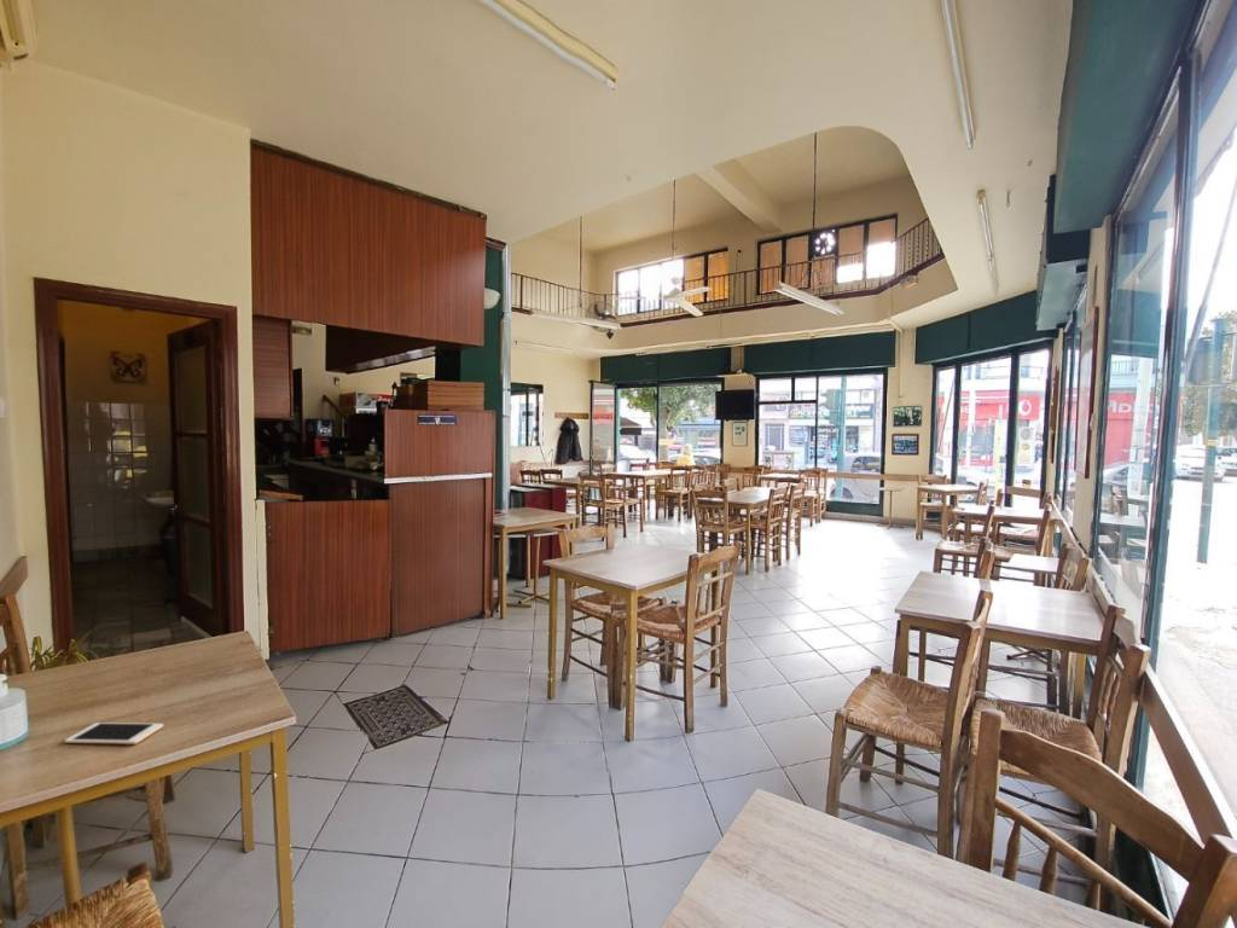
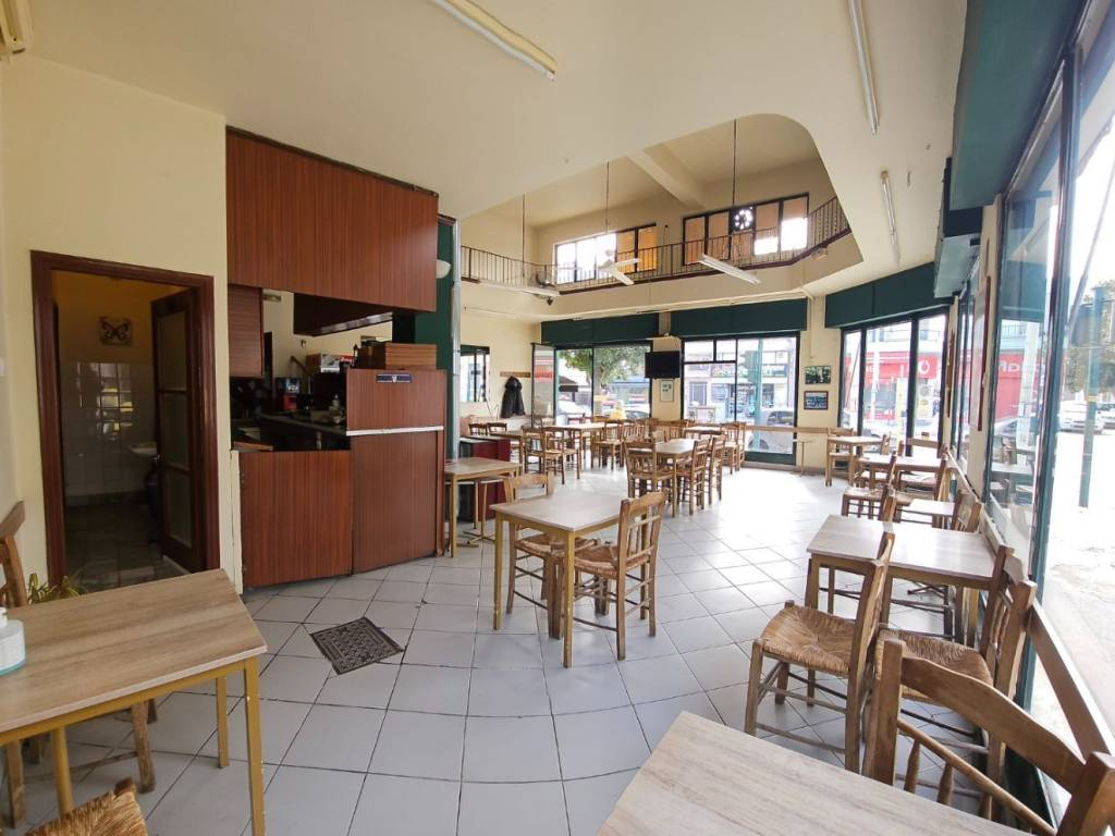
- cell phone (115, 732)
